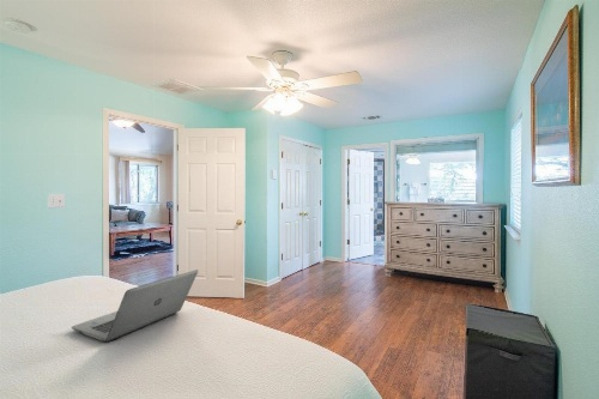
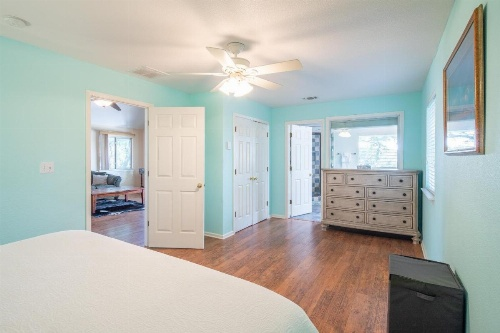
- laptop (138, 298)
